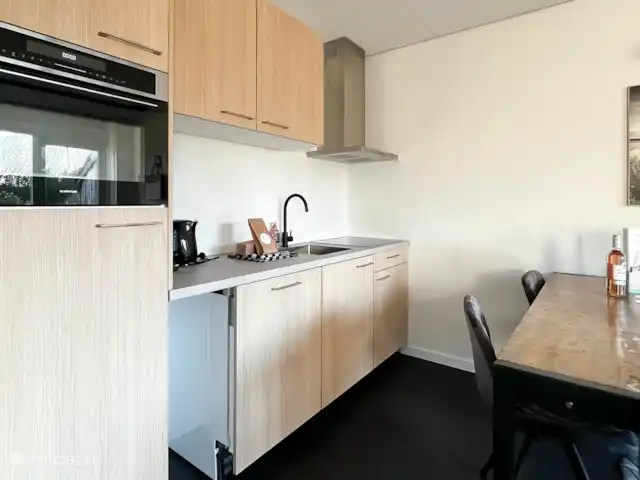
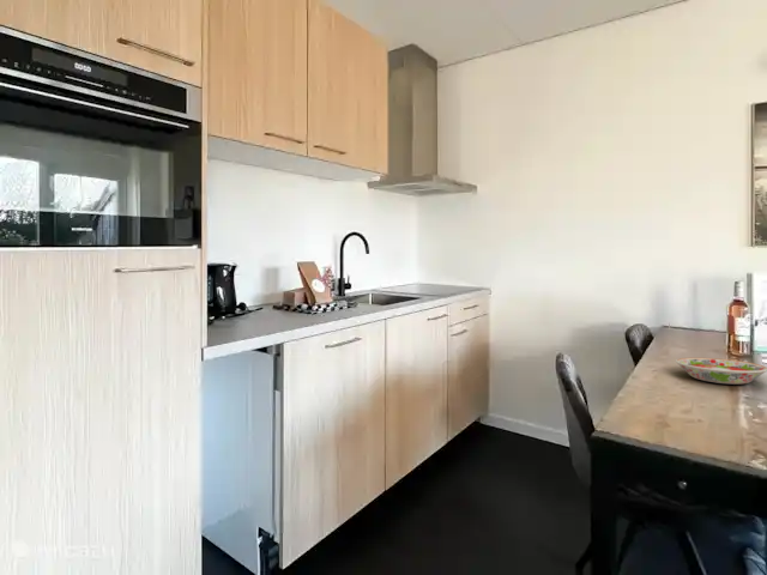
+ bowl (719, 371)
